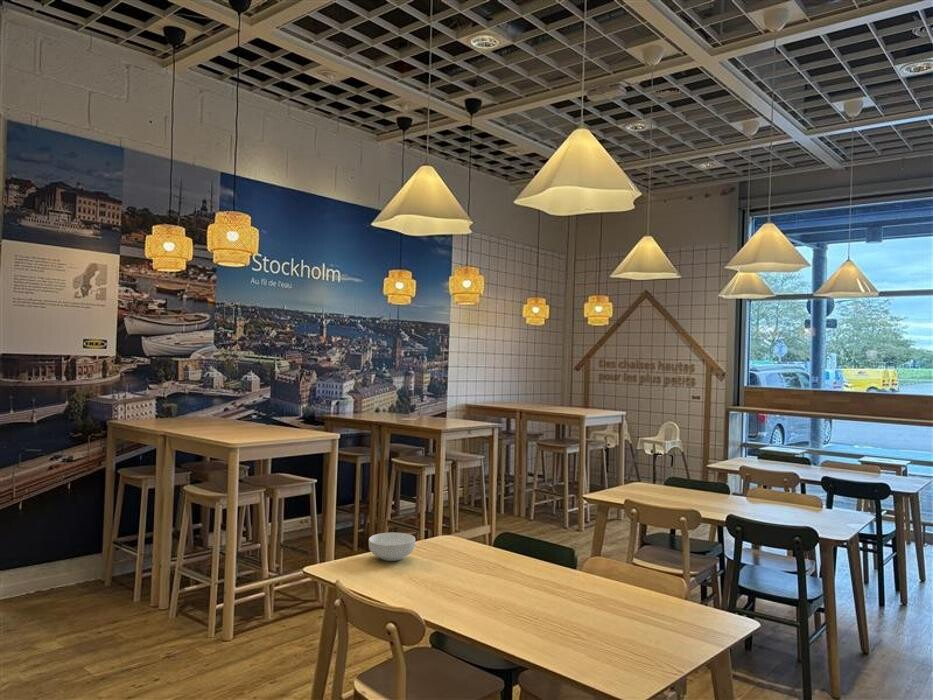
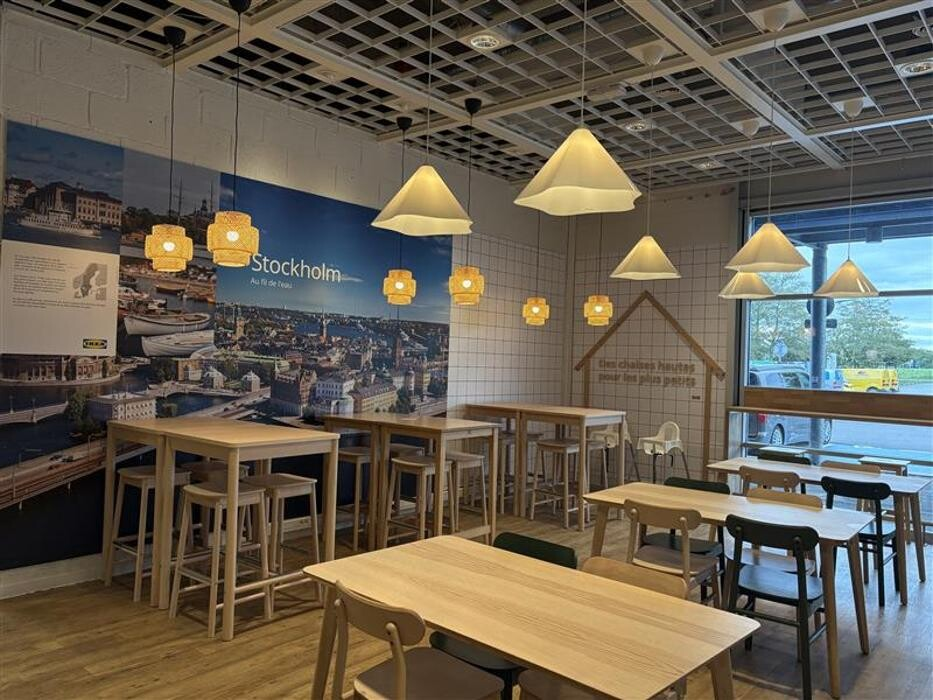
- cereal bowl (391, 547)
